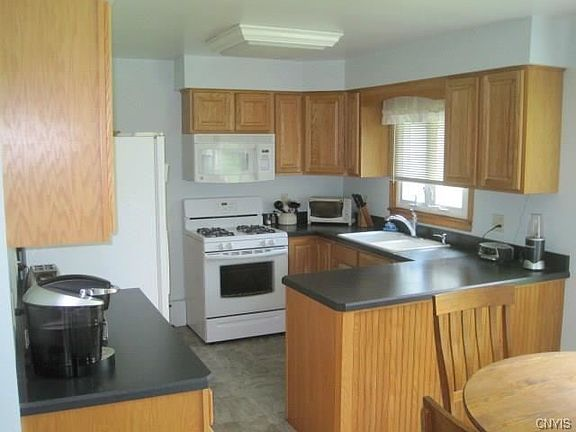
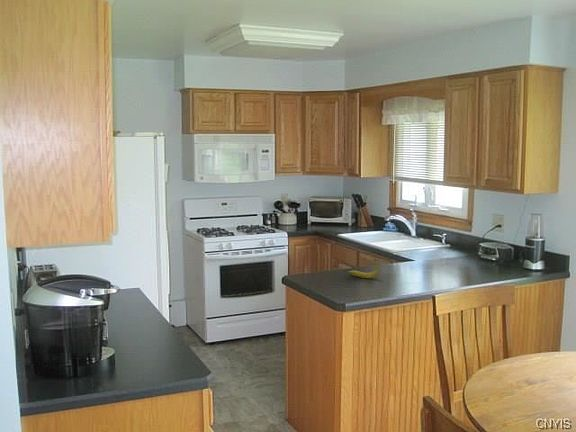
+ banana (362, 272)
